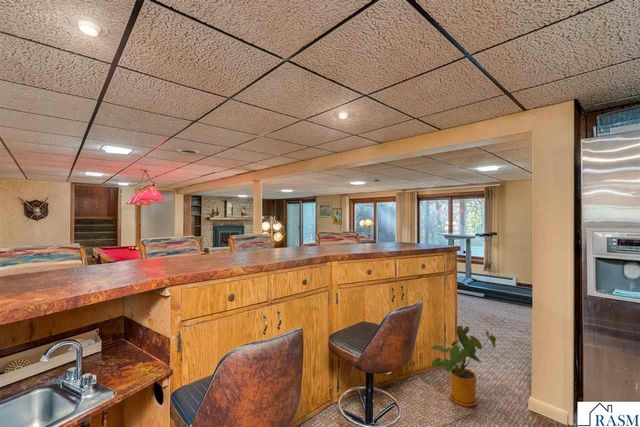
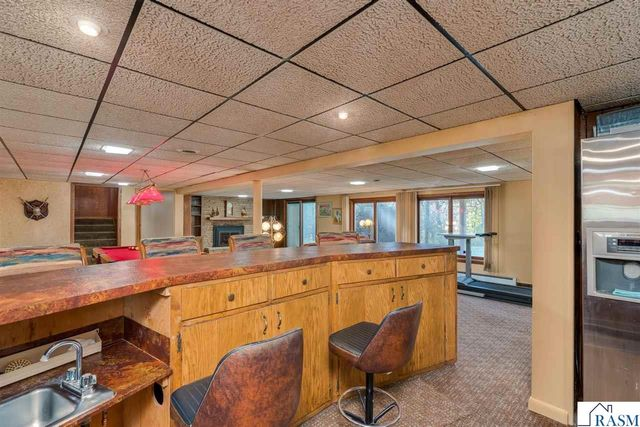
- house plant (461, 365)
